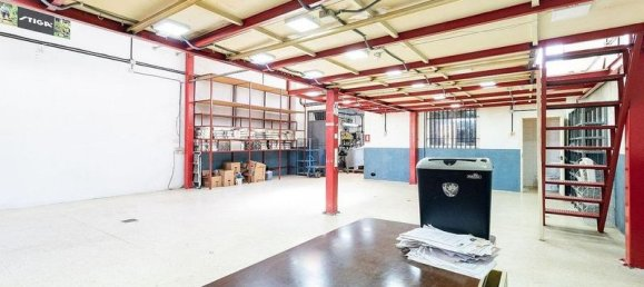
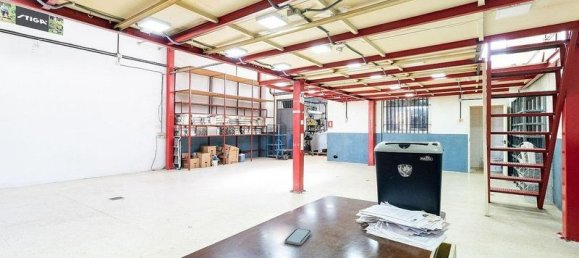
+ smartphone (298, 236)
